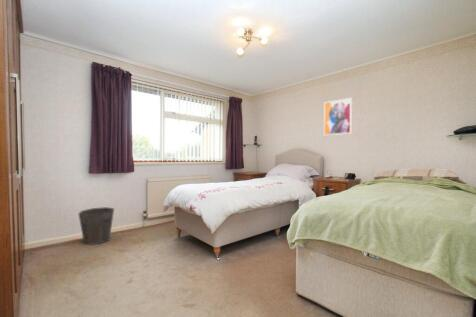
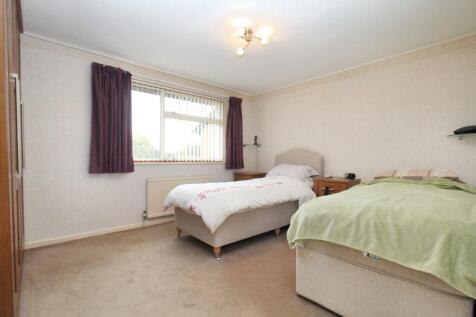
- waste bin (97, 225)
- wall art (337, 117)
